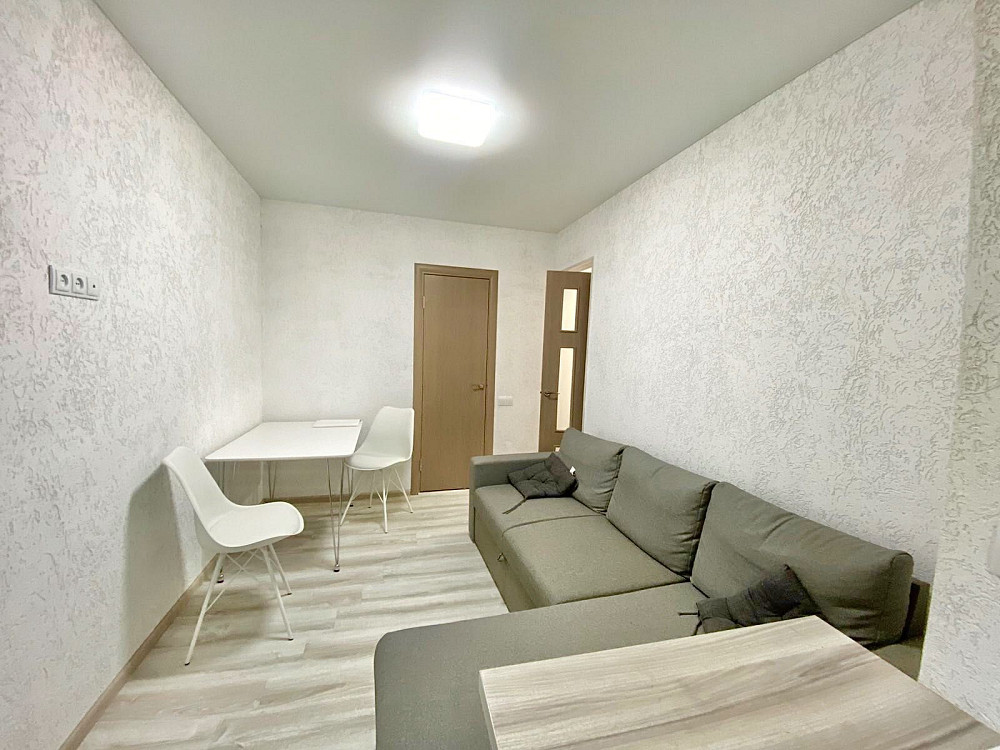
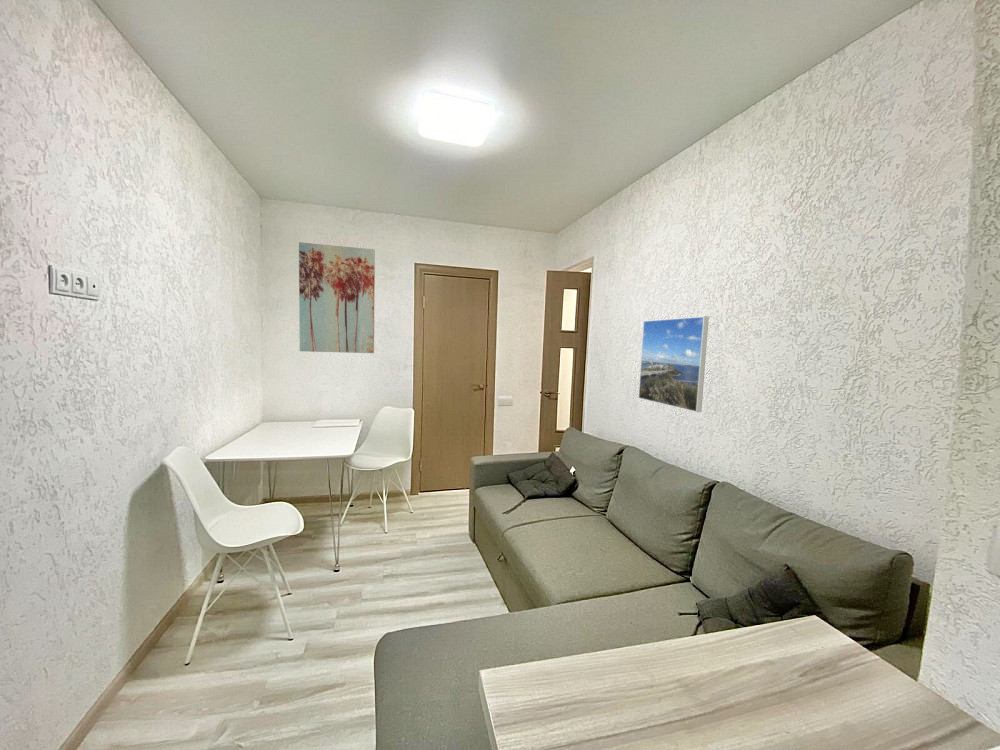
+ wall art (337, 299)
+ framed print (669, 362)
